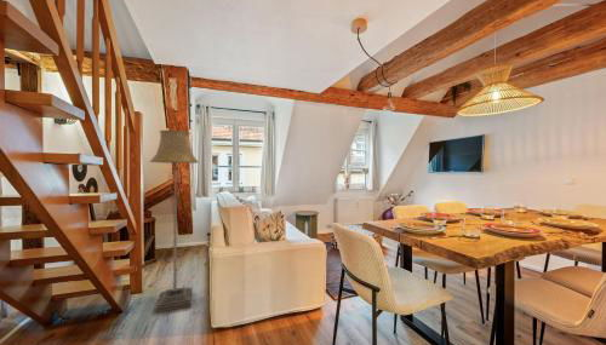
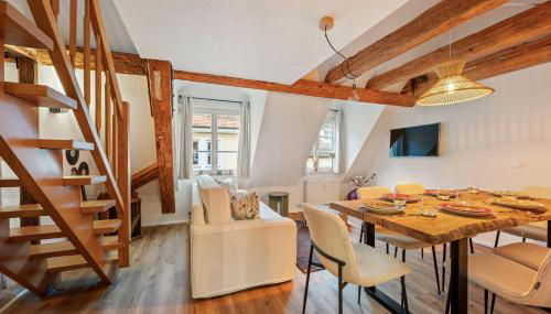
- floor lamp (175, 217)
